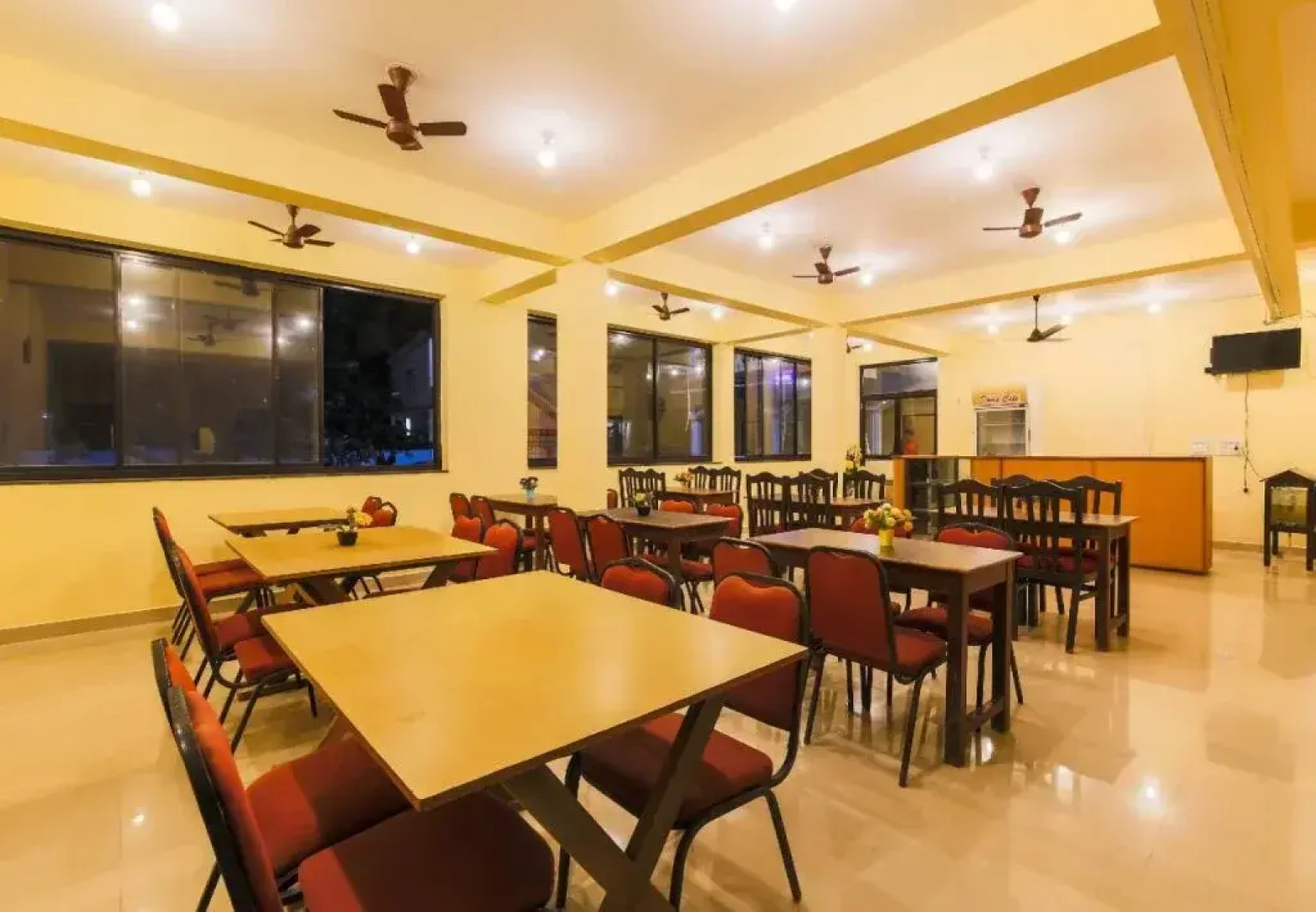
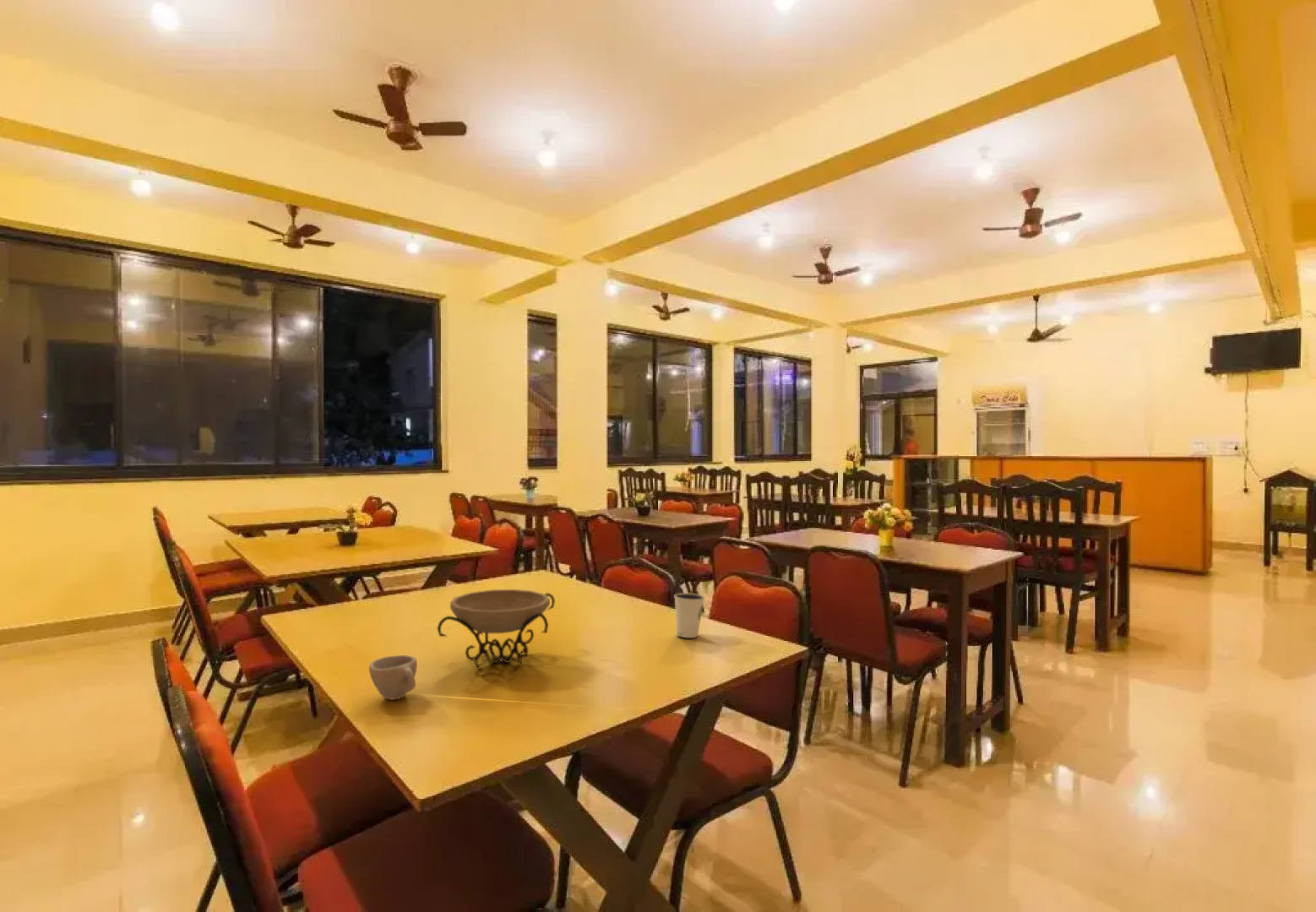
+ dixie cup (689, 615)
+ decorative bowl (501, 630)
+ cup (398, 680)
